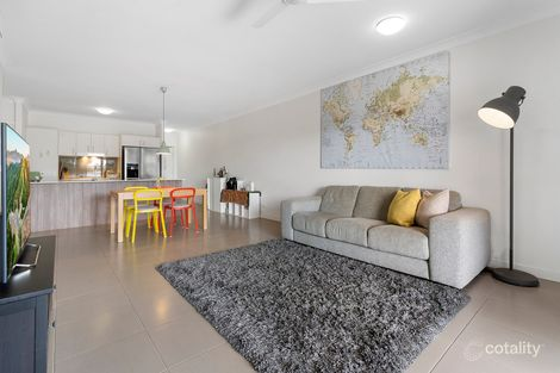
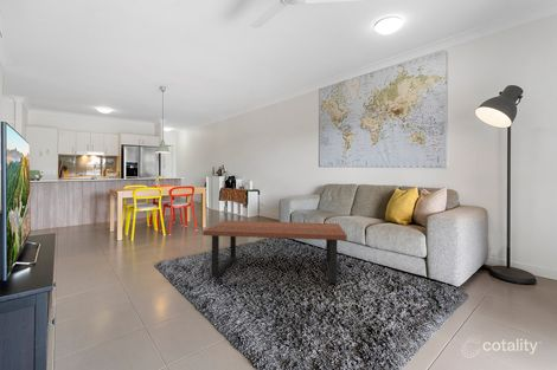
+ coffee table (276, 236)
